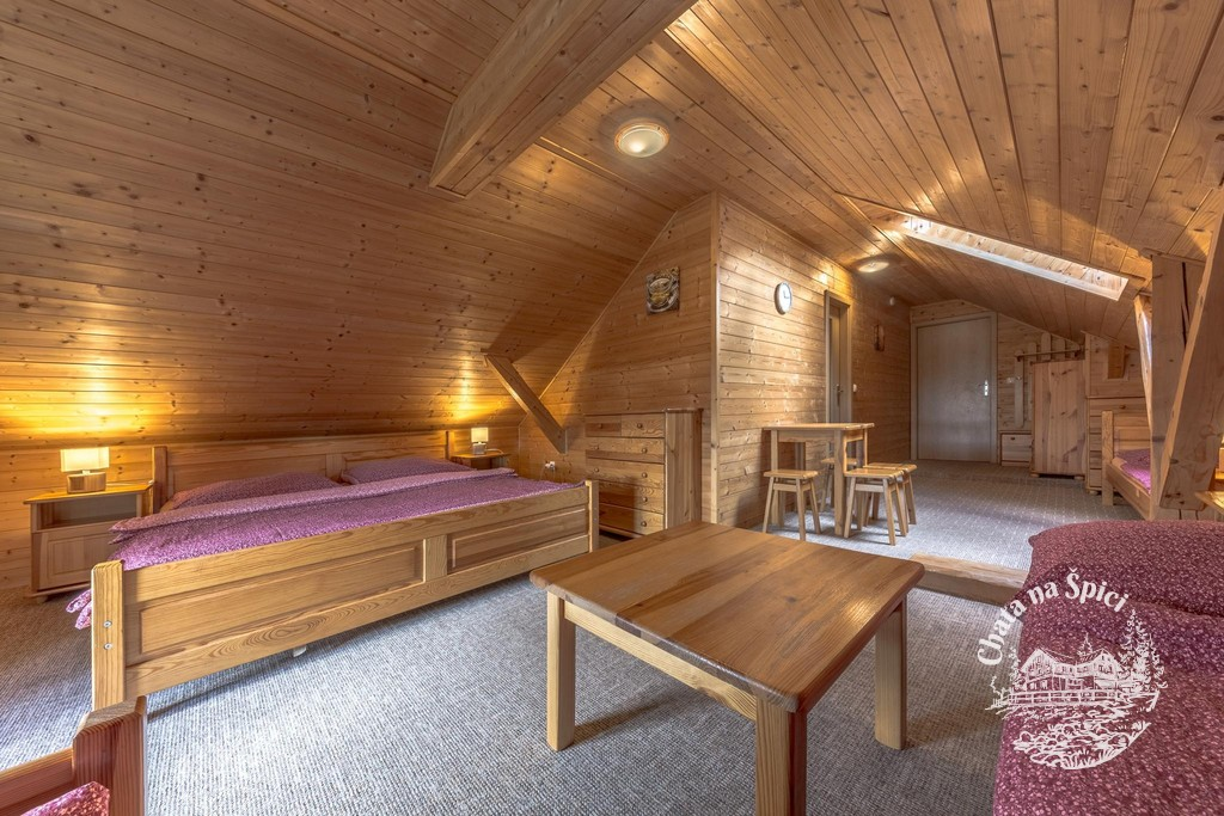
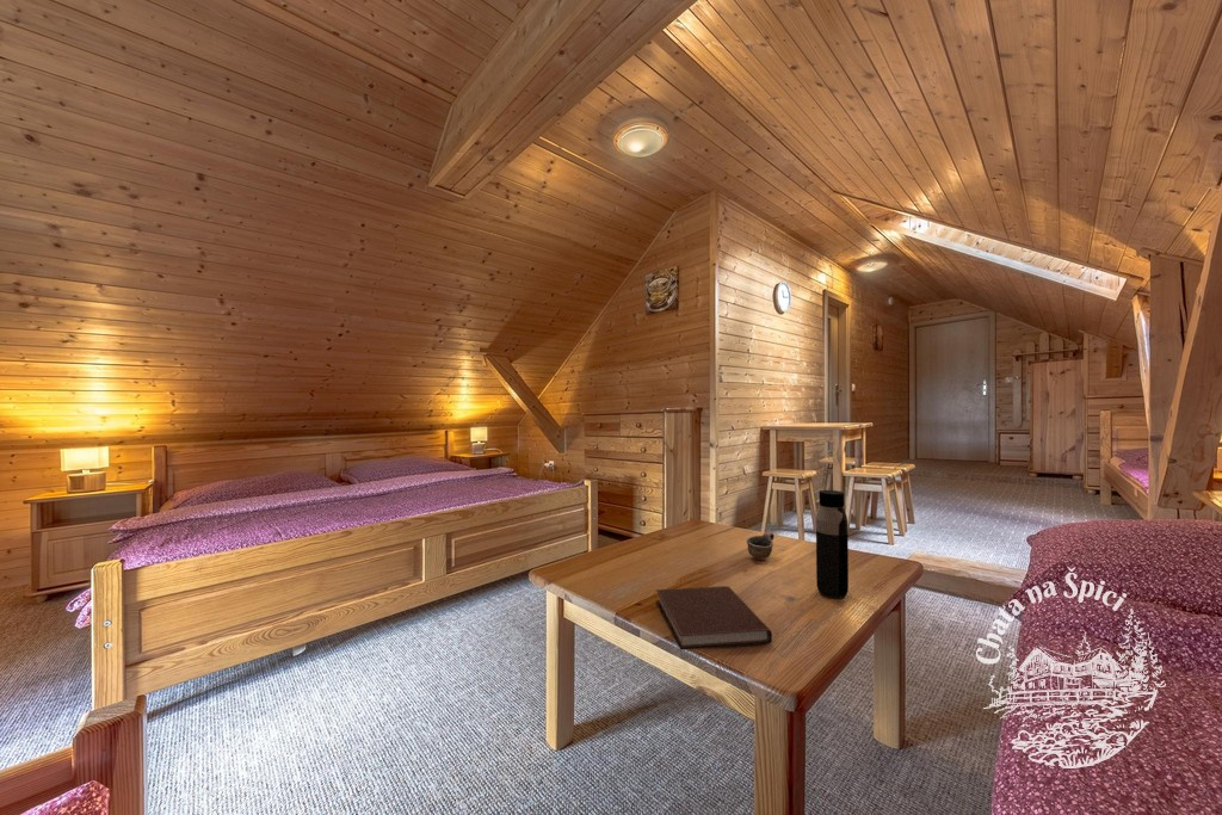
+ notebook (708, 613)
+ cup (761, 545)
+ water bottle (832, 542)
